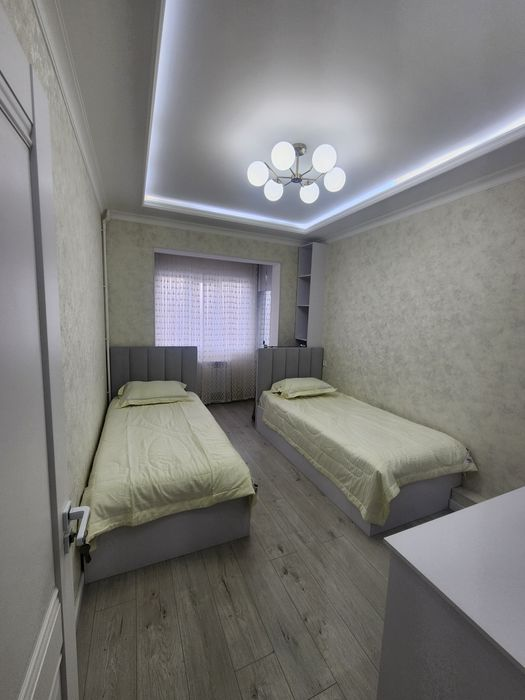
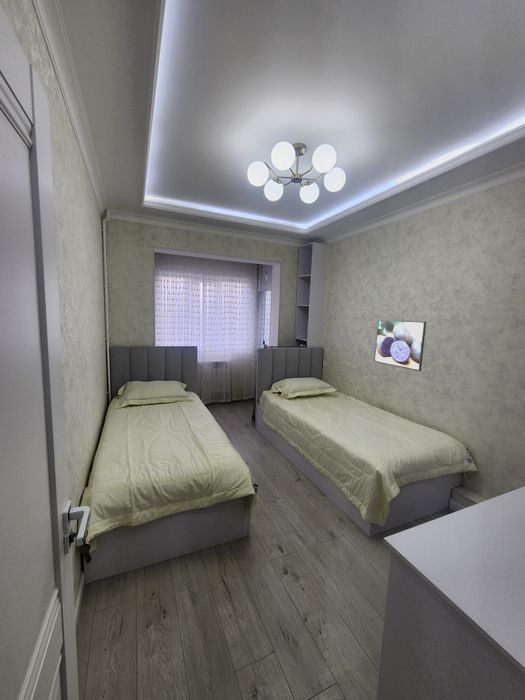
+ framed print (397, 343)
